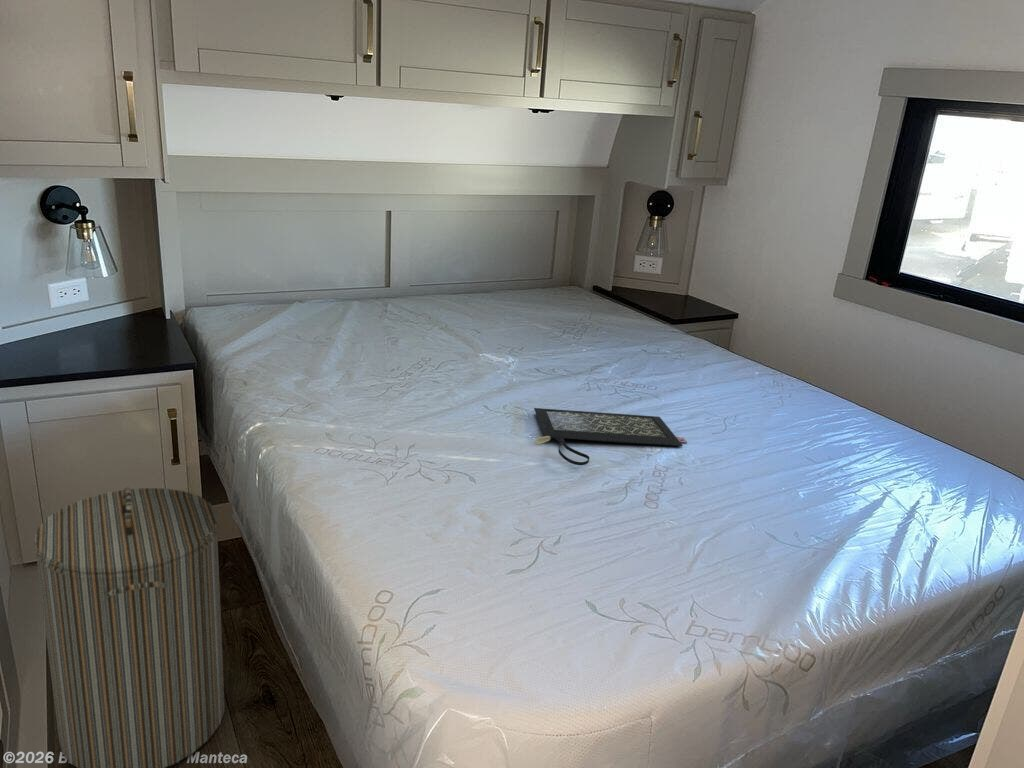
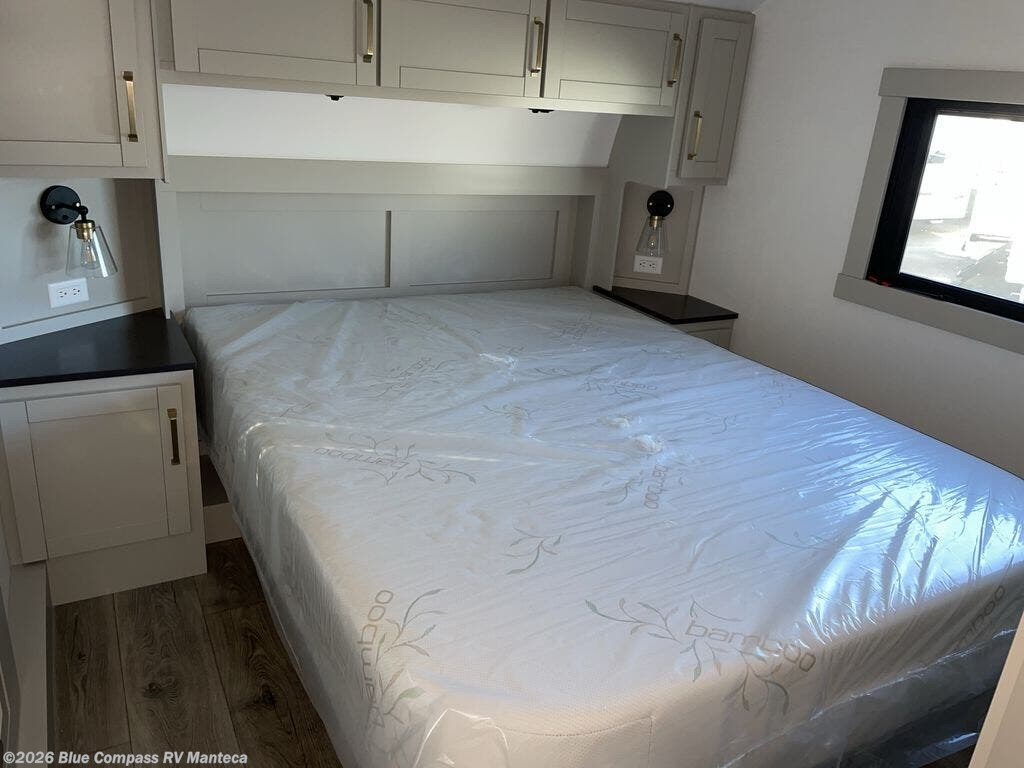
- clutch bag (599, 426)
- laundry hamper (136, 610)
